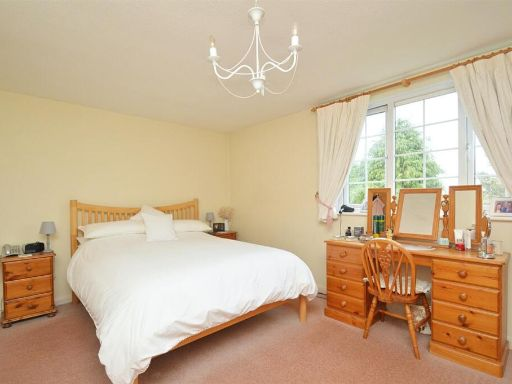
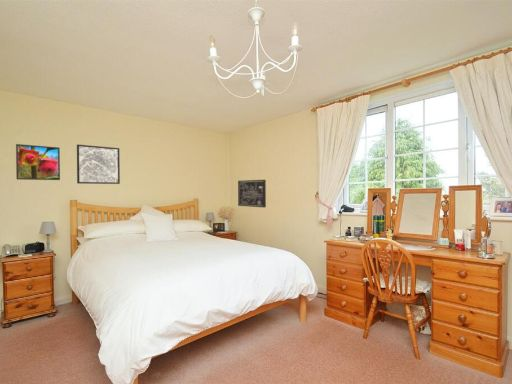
+ wall art (99, 165)
+ wall art (251, 193)
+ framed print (38, 162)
